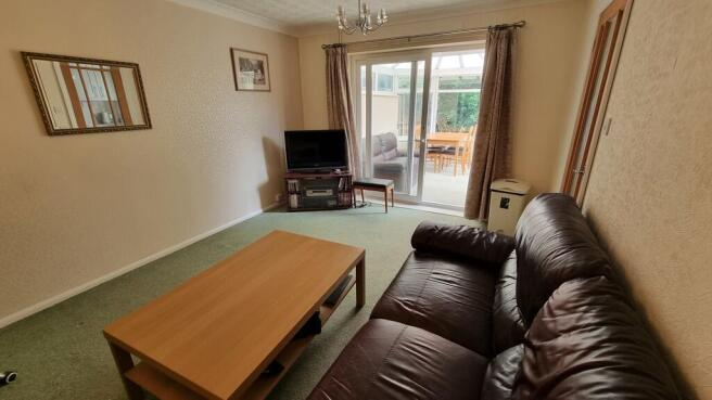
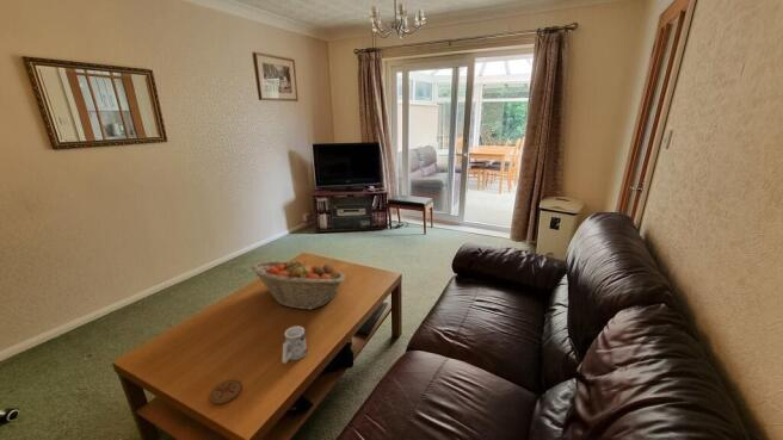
+ fruit basket (298, 278)
+ mug (292, 345)
+ coaster (226, 391)
